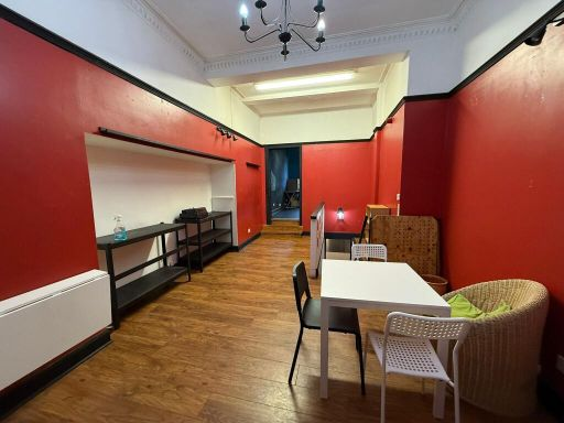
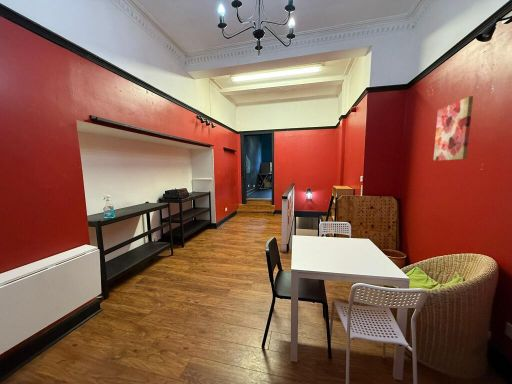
+ wall art (450, 132)
